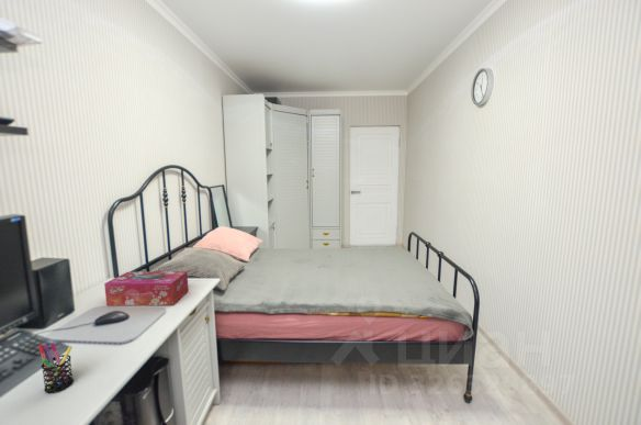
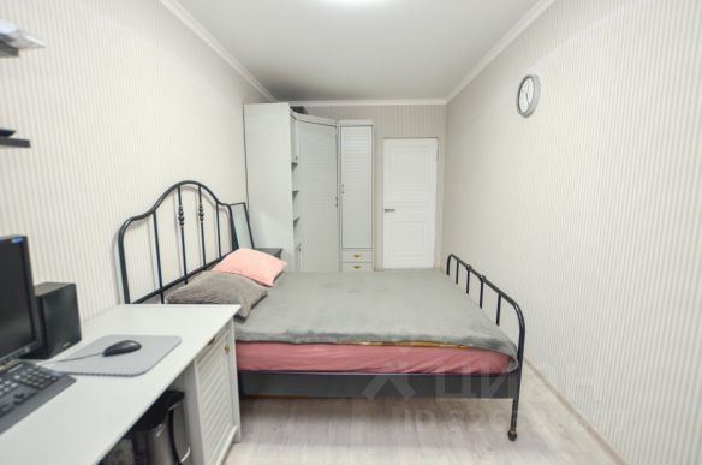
- pen holder (53, 366)
- tissue box (148, 287)
